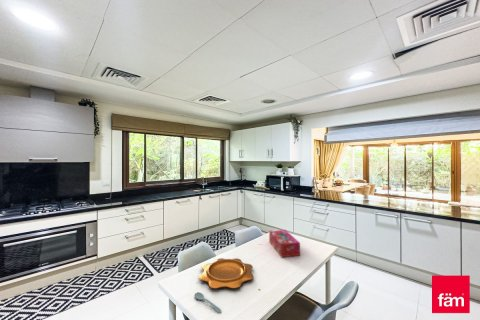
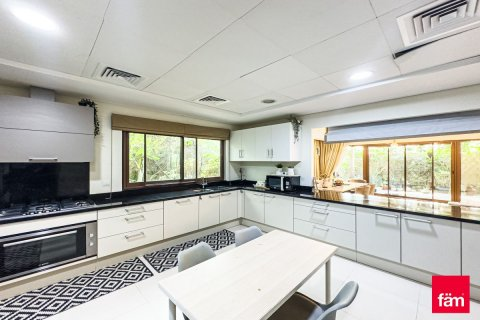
- tissue box (283, 242)
- spoon (207, 301)
- decorative bowl (226, 271)
